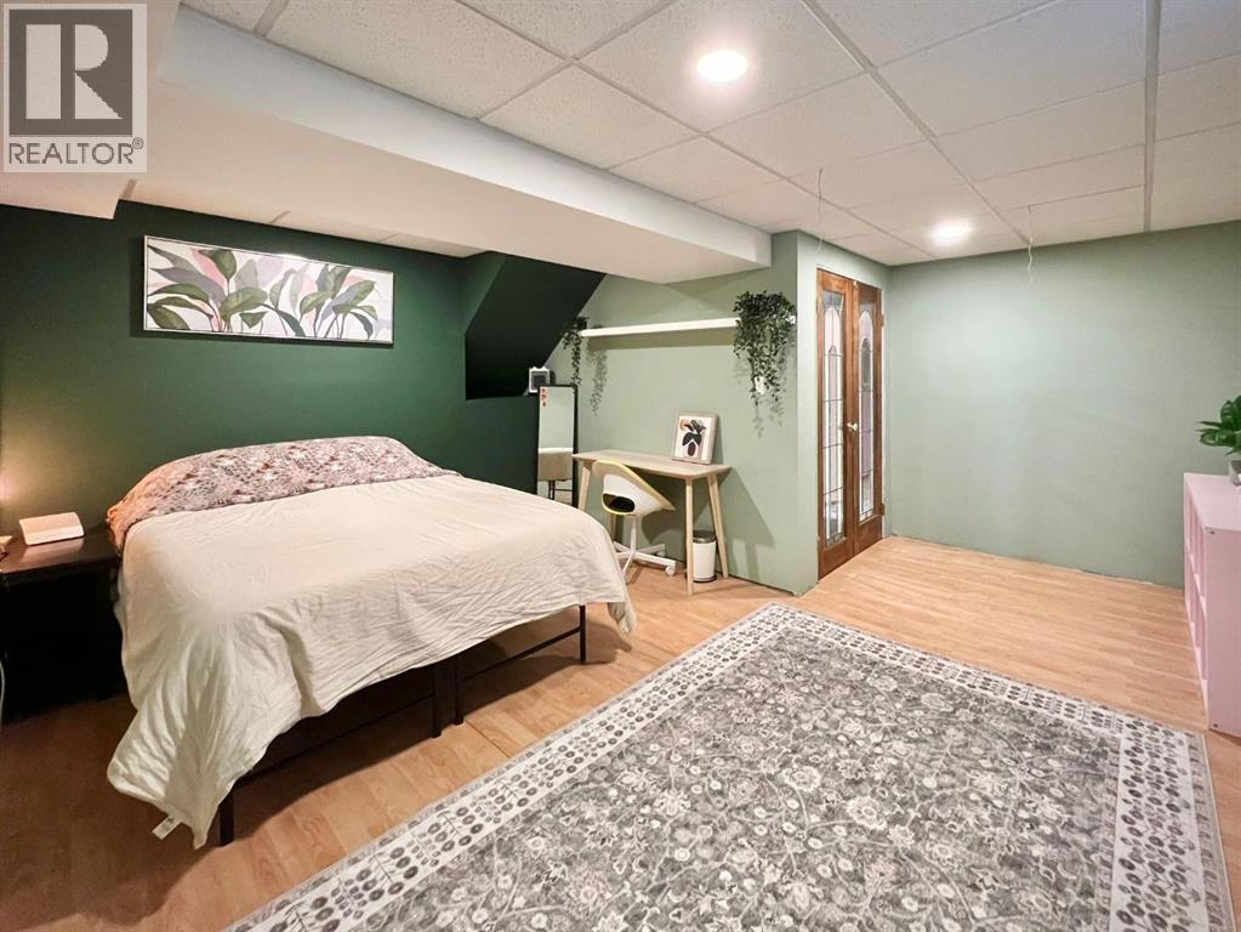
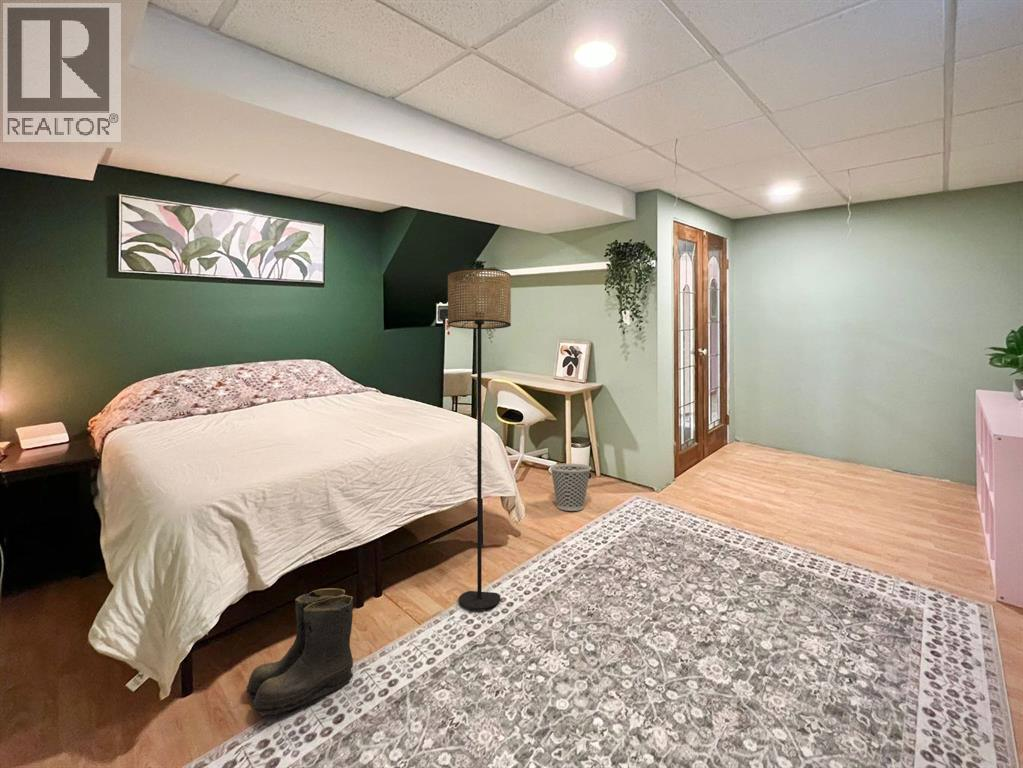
+ boots (301, 644)
+ wastebasket (570, 486)
+ floor lamp (479, 437)
